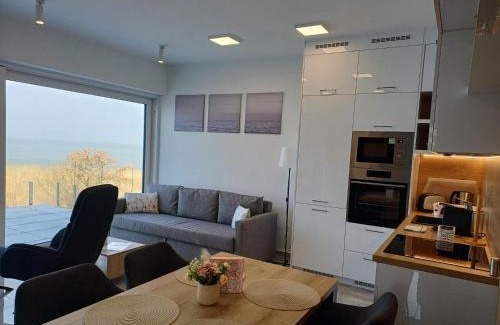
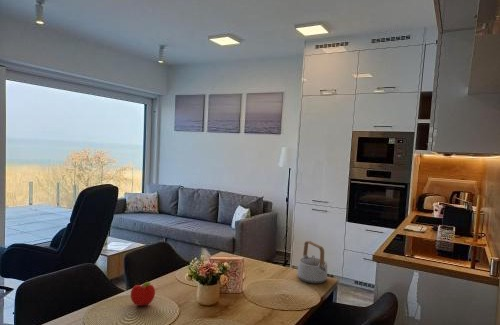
+ fruit (142, 293)
+ teapot (314, 262)
